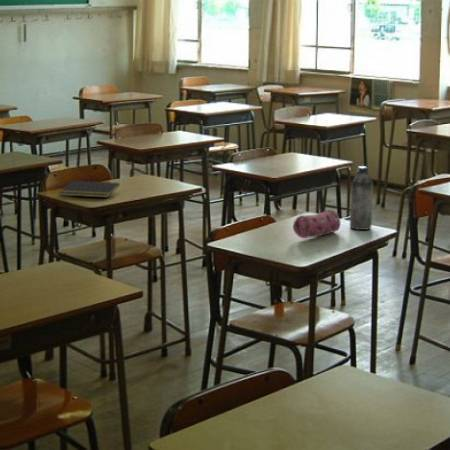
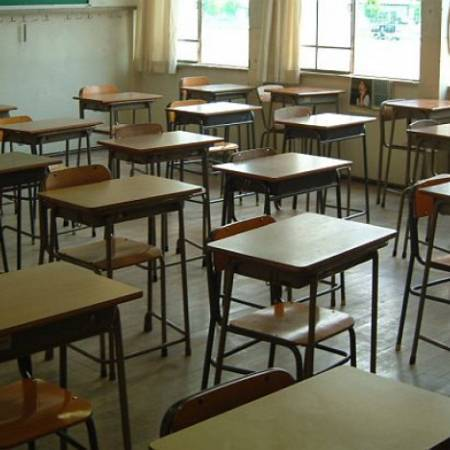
- water bottle (361, 197)
- pencil case (316, 224)
- notepad (89, 188)
